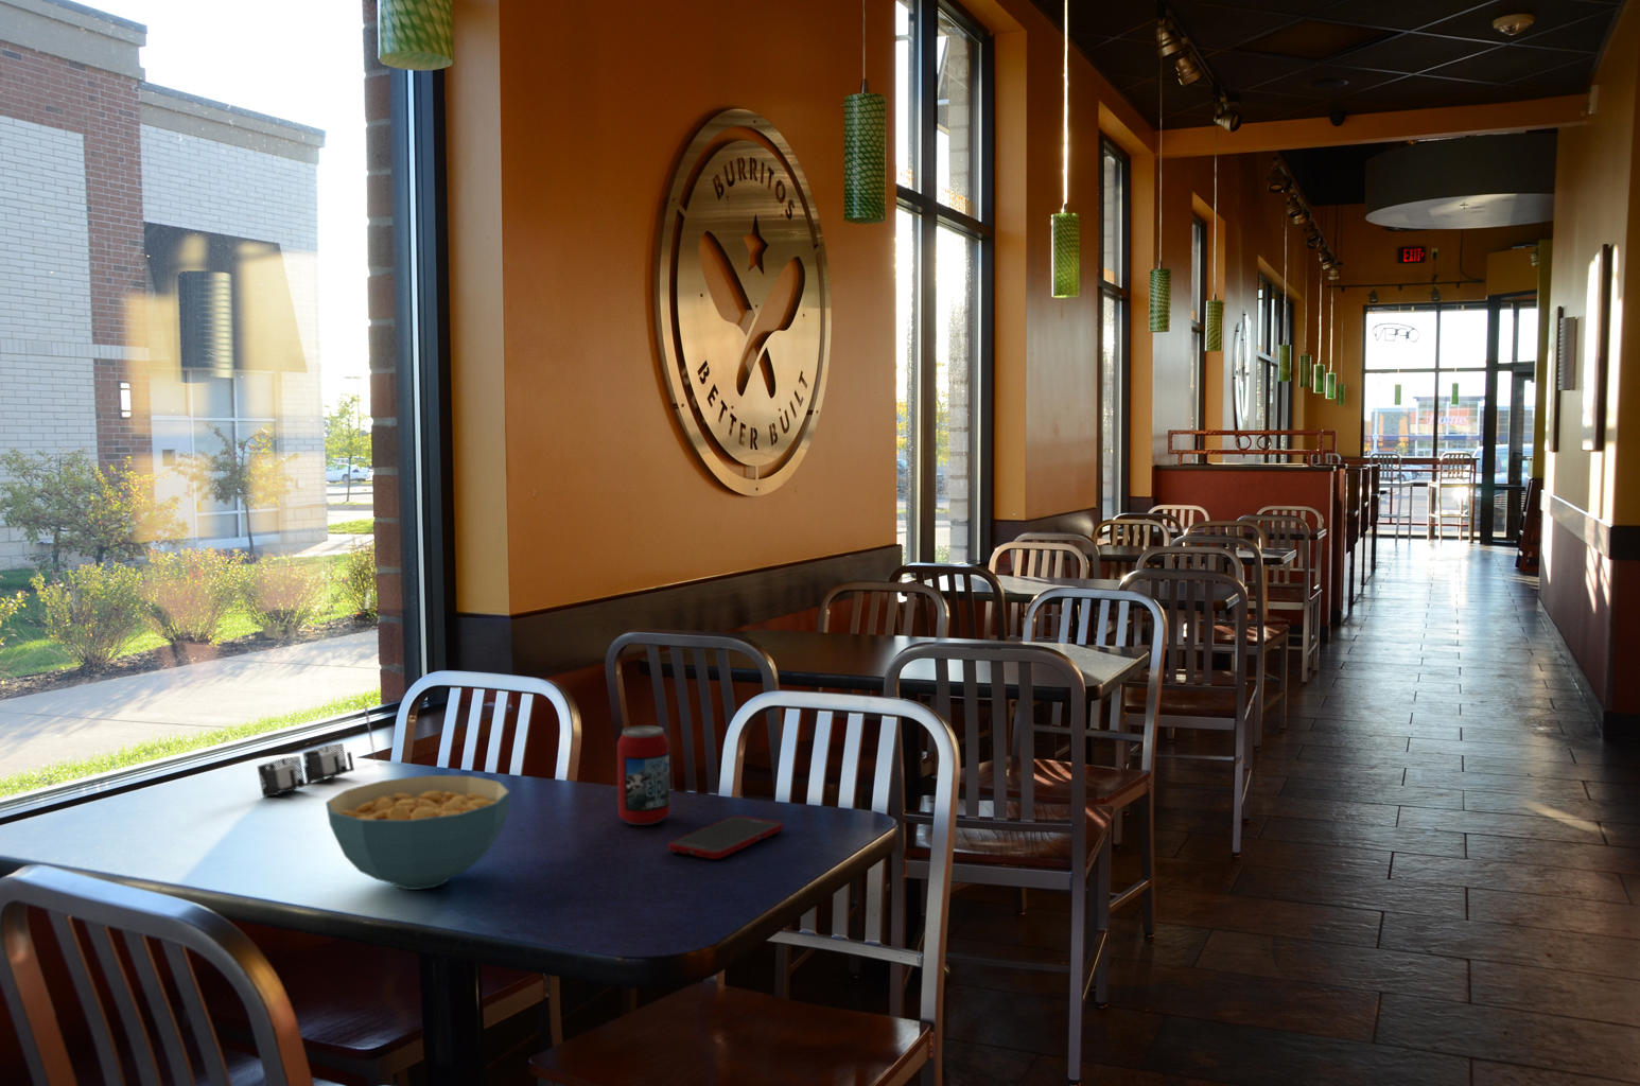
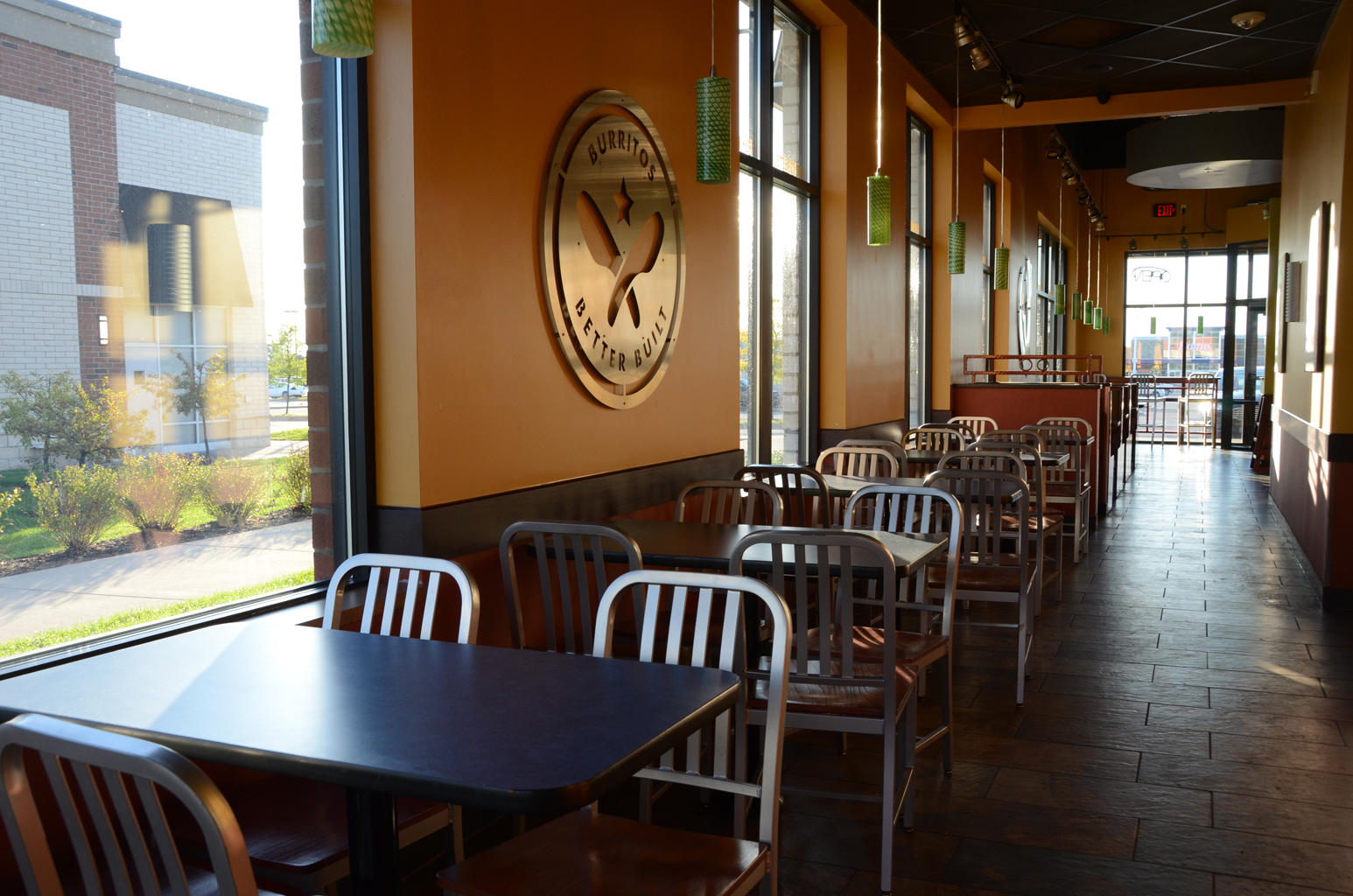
- napkin holder (331, 744)
- beverage can (642, 775)
- cell phone (726, 836)
- cereal bowl (421, 839)
